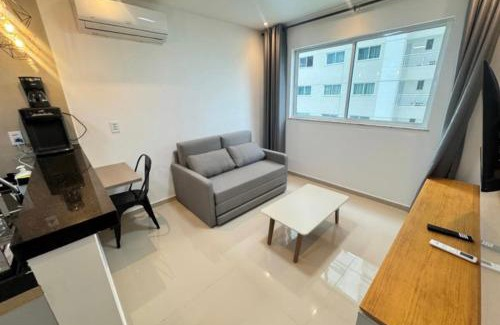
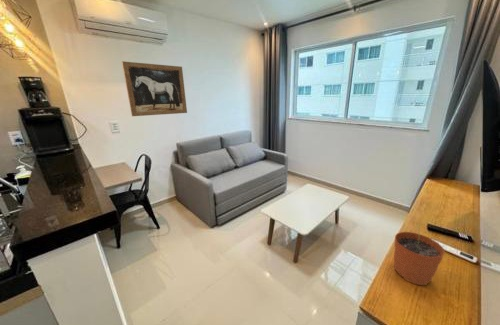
+ wall art (158, 90)
+ plant pot (416, 251)
